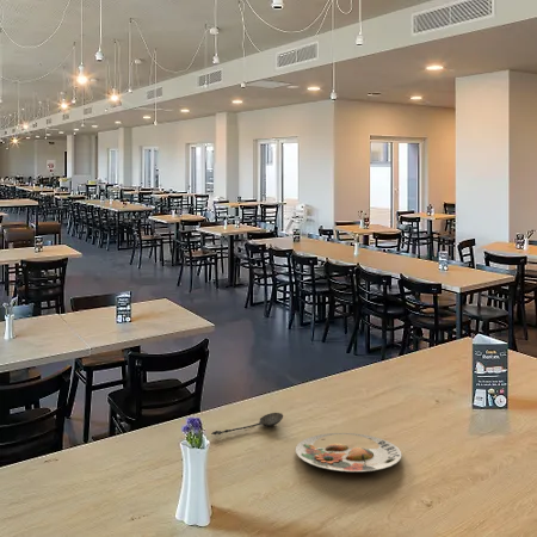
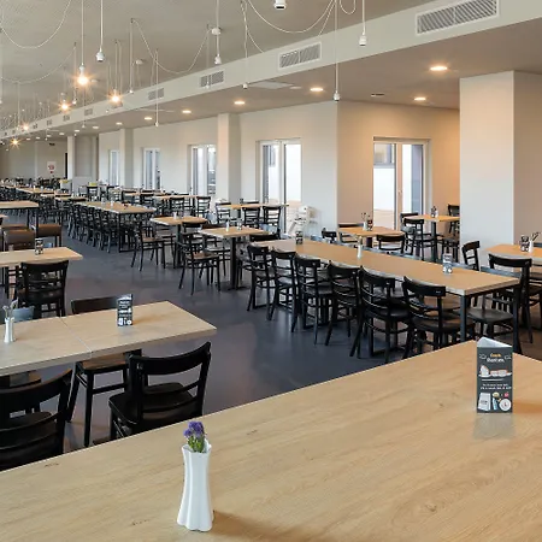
- plate (347, 452)
- spoon (247, 426)
